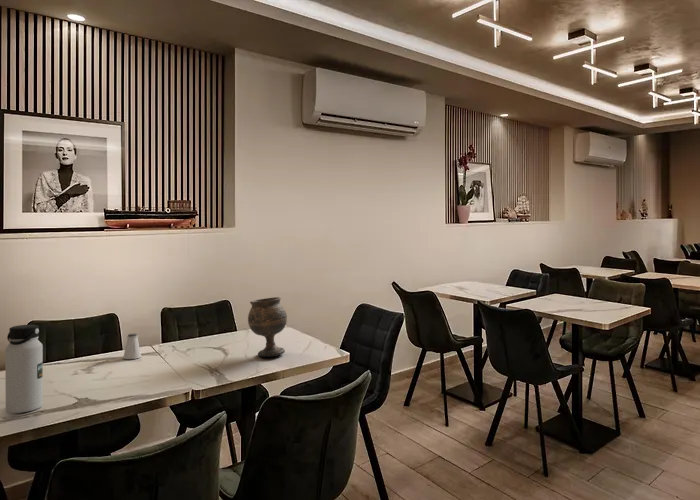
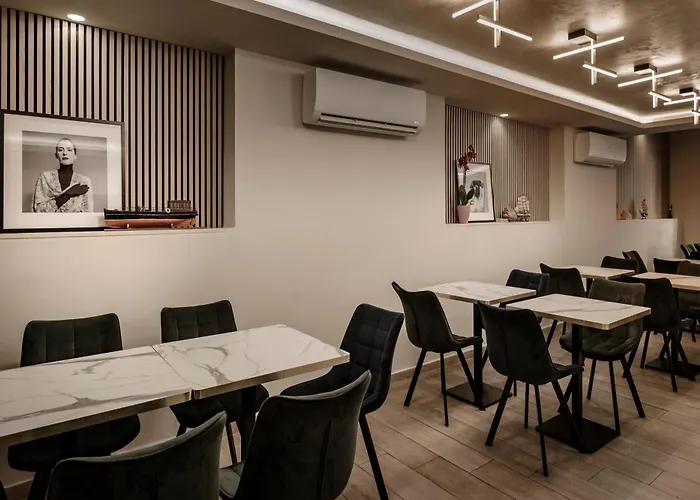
- goblet (267, 326)
- water bottle (24, 367)
- saltshaker (132, 345)
